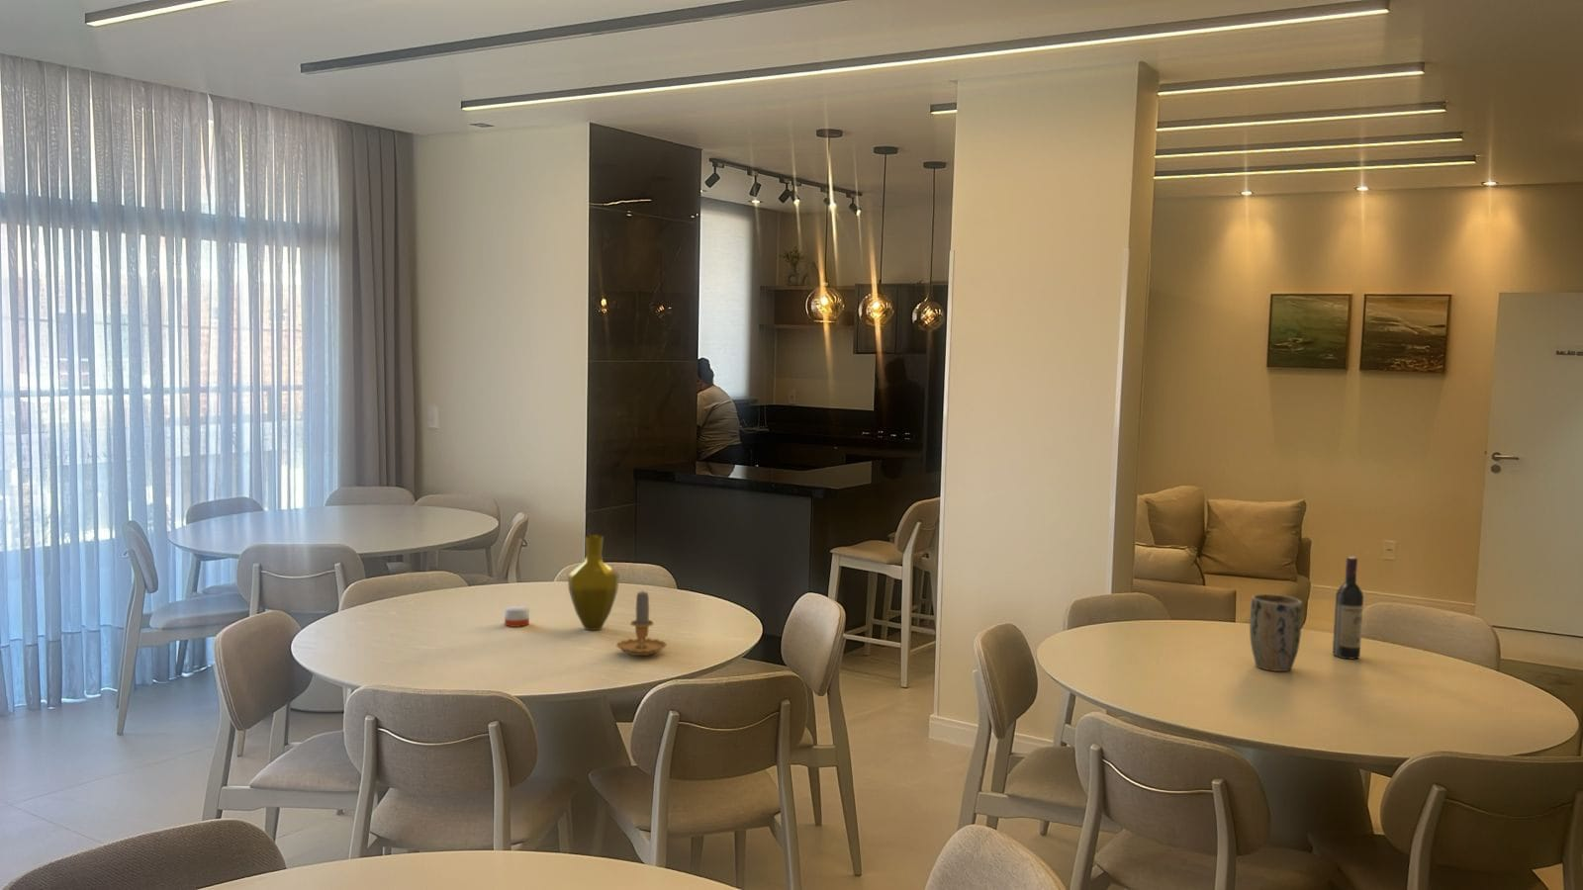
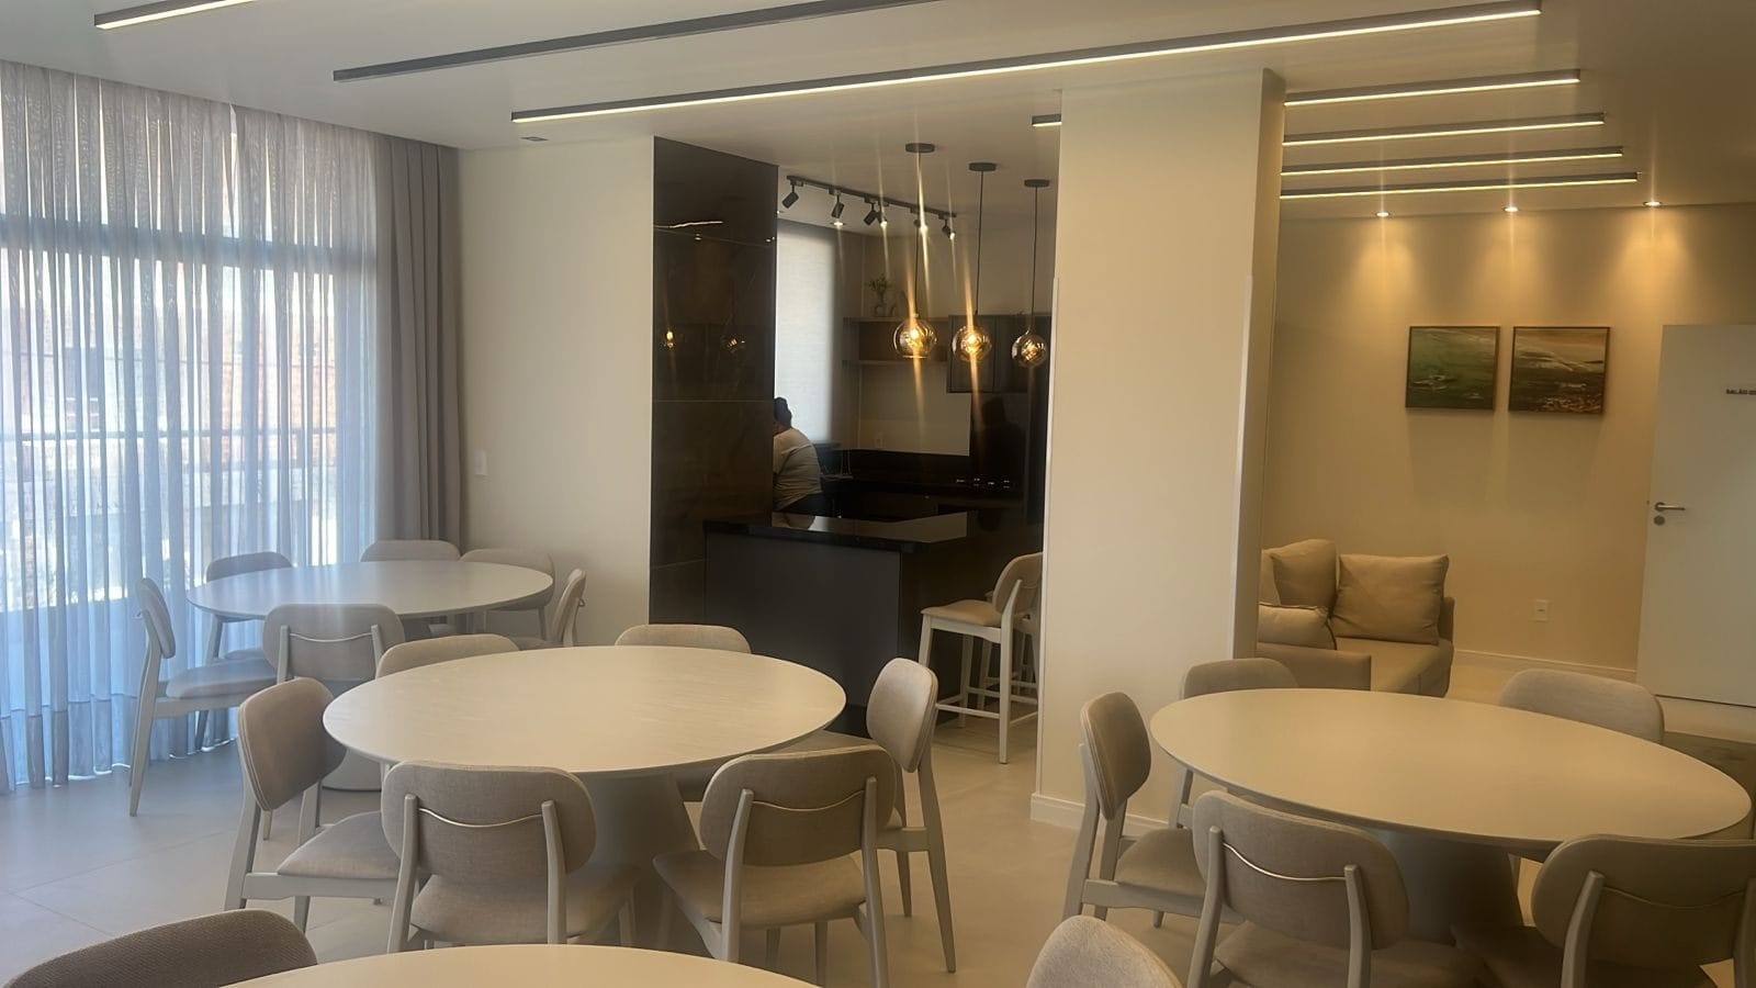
- plant pot (1274, 632)
- vase (593, 581)
- candle (516, 607)
- wine bottle (1348, 606)
- candle (641, 622)
